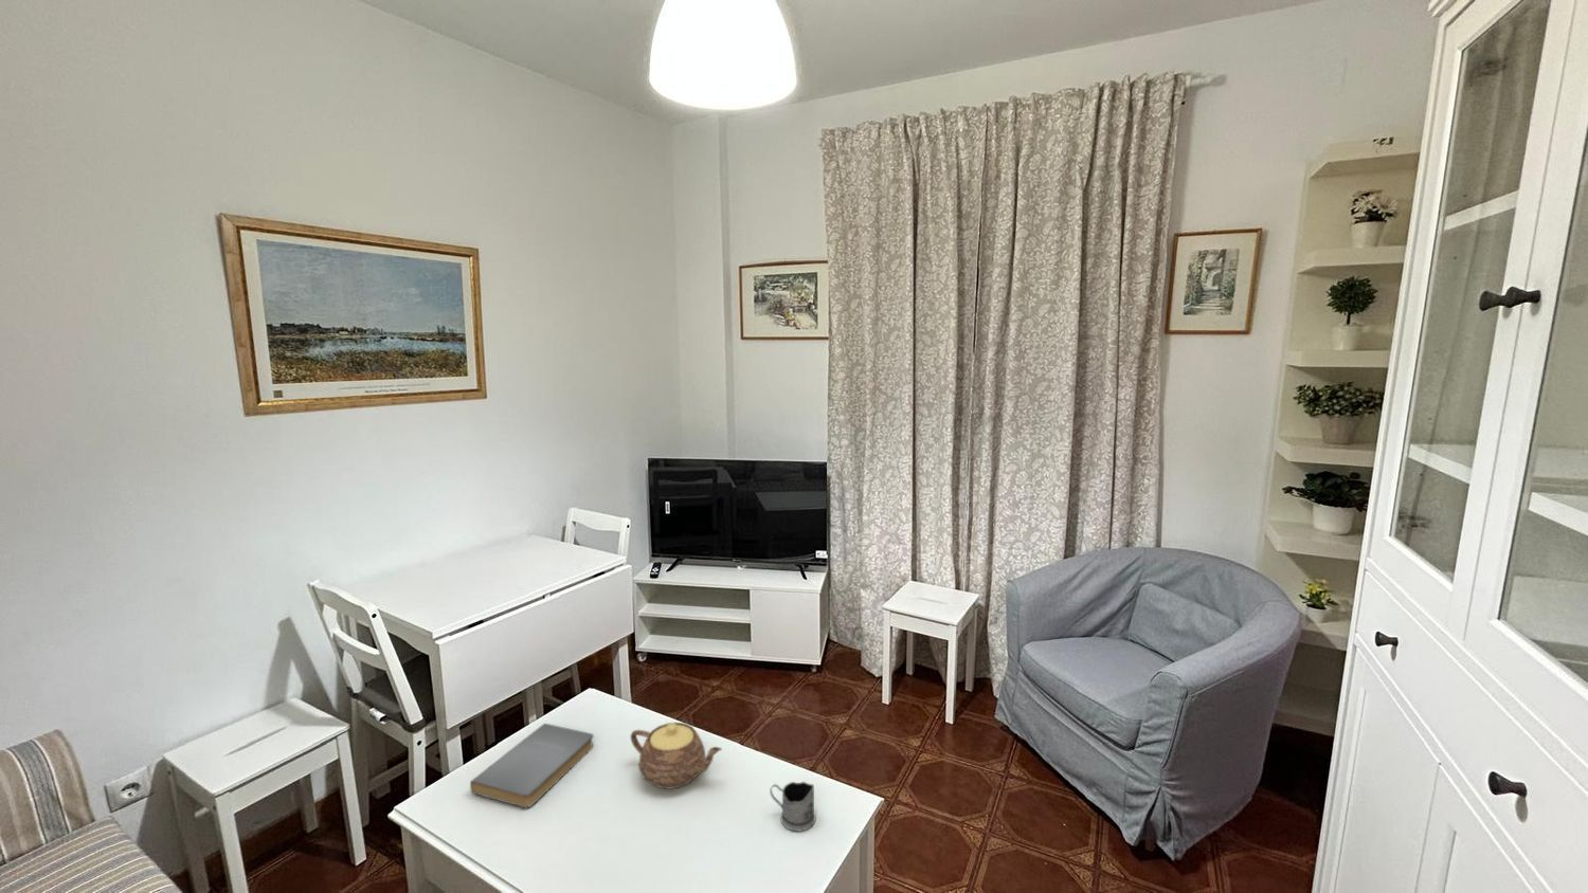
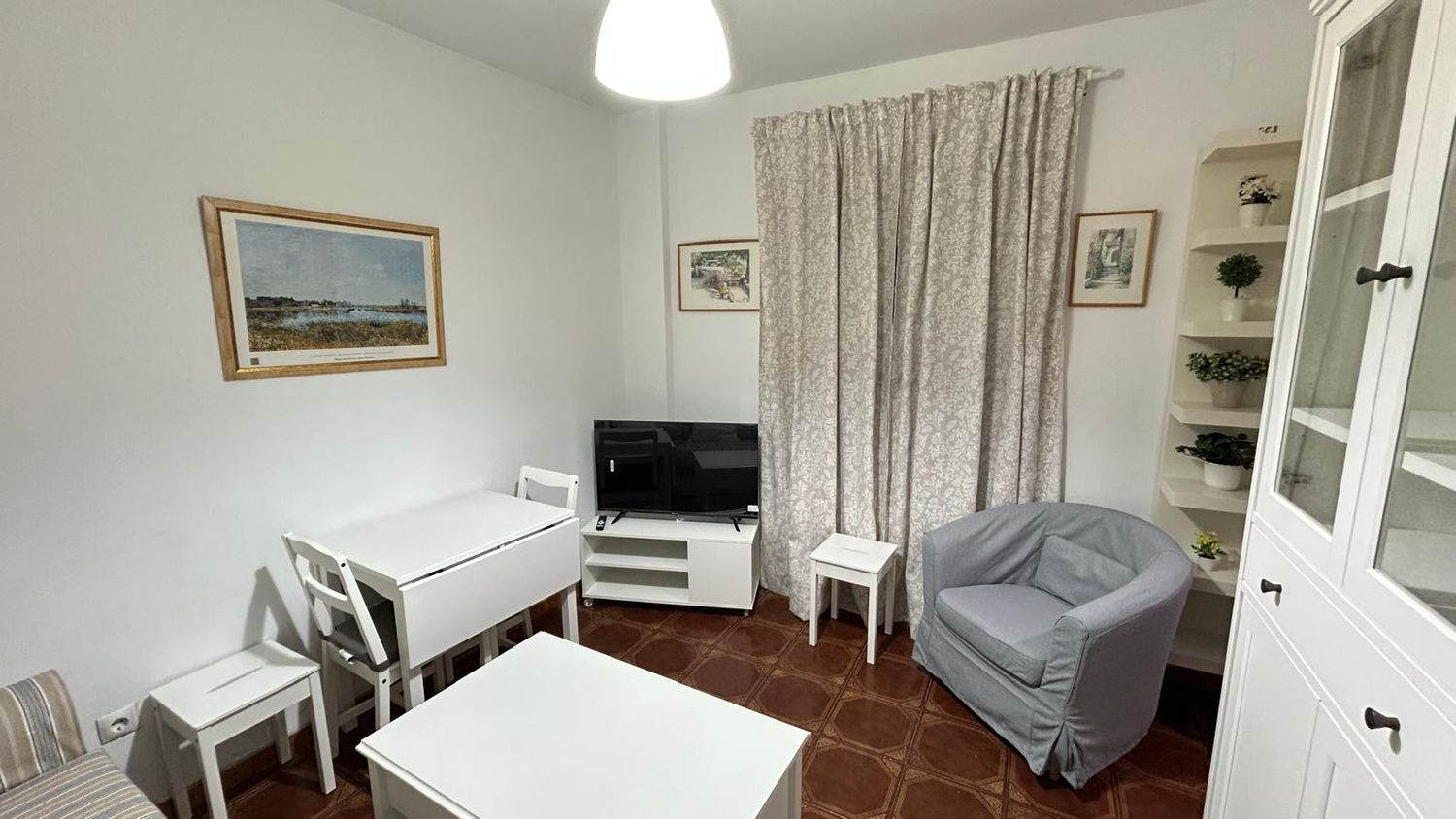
- tea glass holder (792, 800)
- teapot (674, 750)
- book (537, 762)
